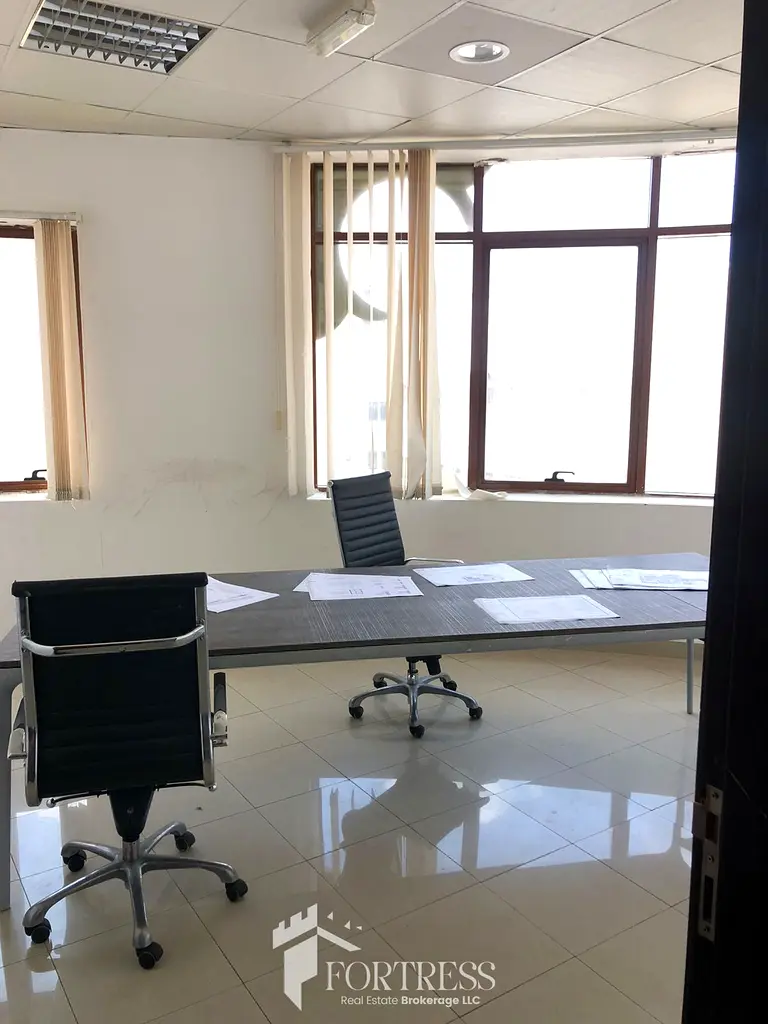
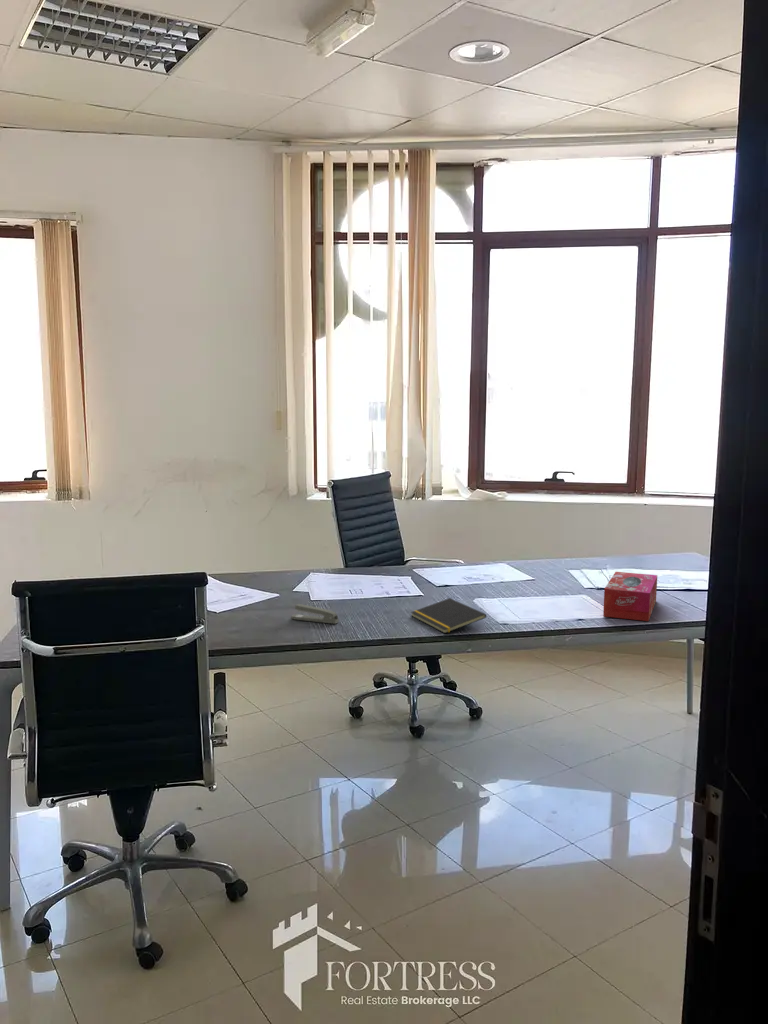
+ notepad (447, 614)
+ stapler (314, 613)
+ tissue box (631, 595)
